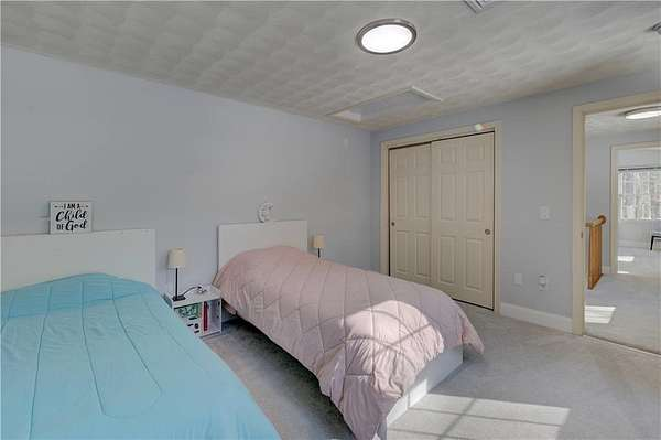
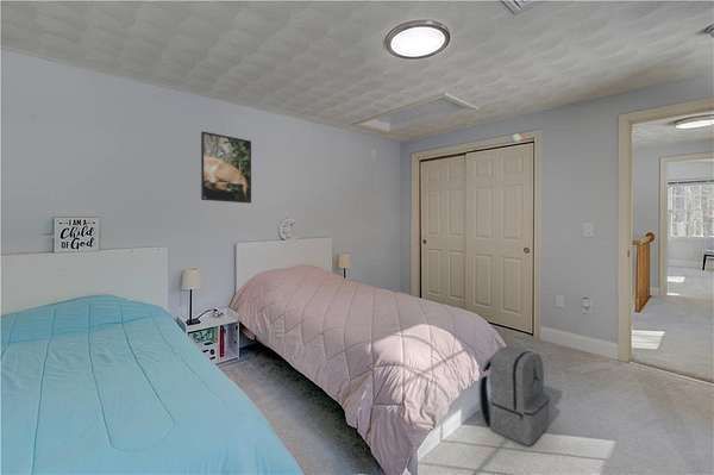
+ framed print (227, 169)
+ backpack (512, 387)
